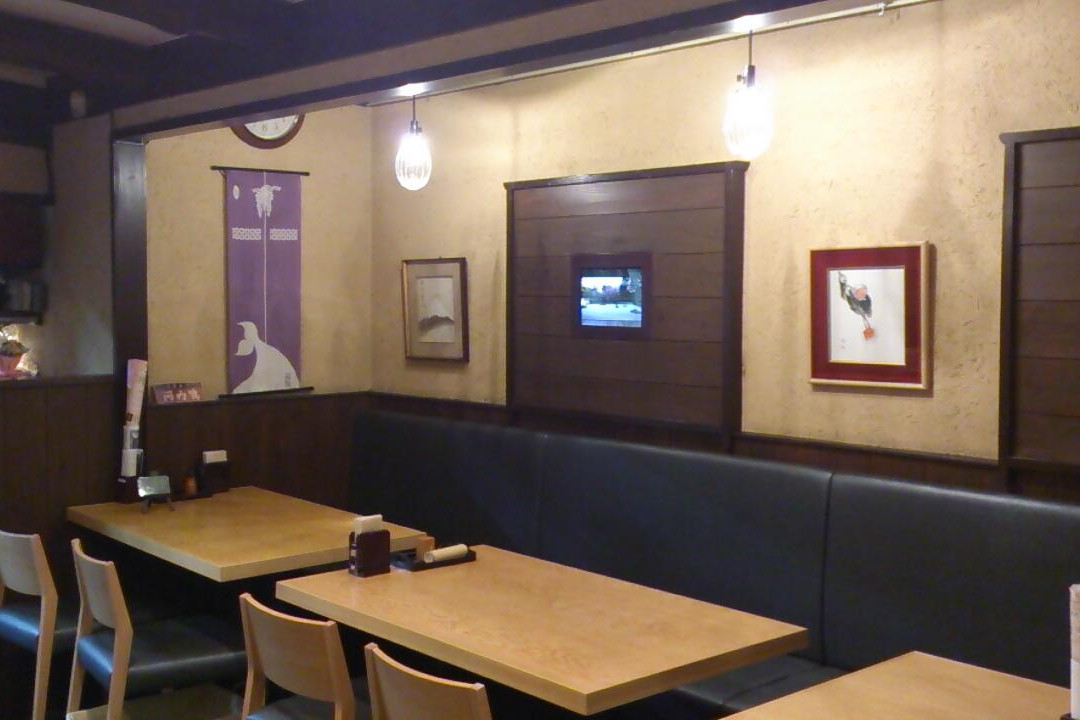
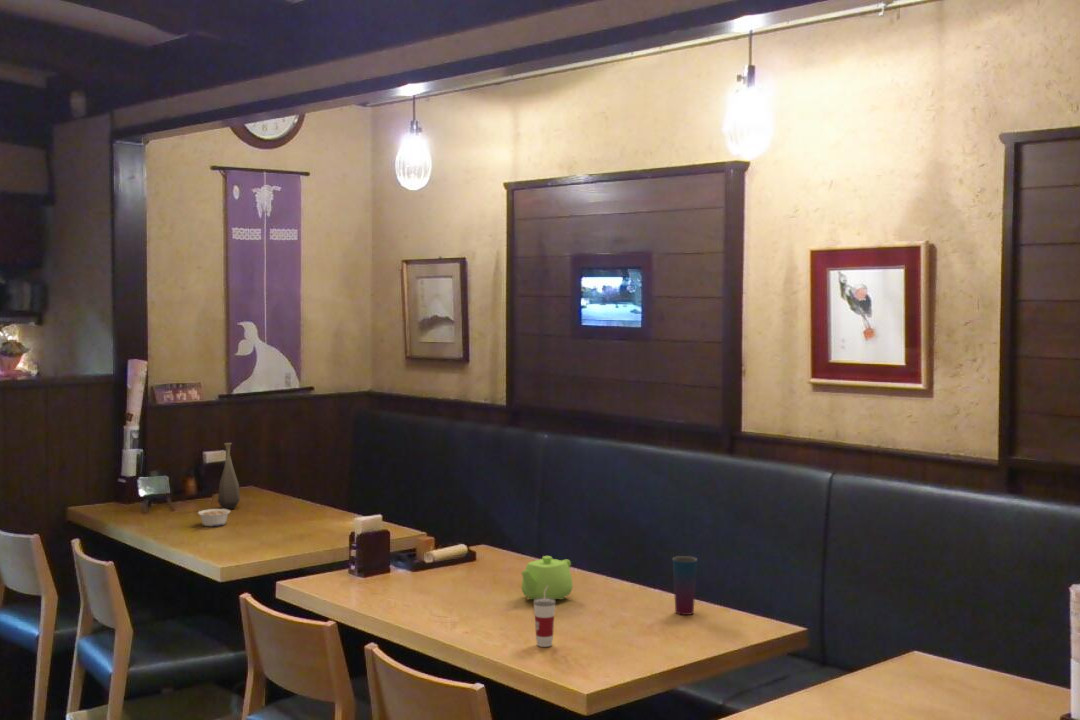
+ bottle (229, 475)
+ legume (214, 517)
+ teapot (546, 577)
+ cup (684, 585)
+ cup (544, 614)
